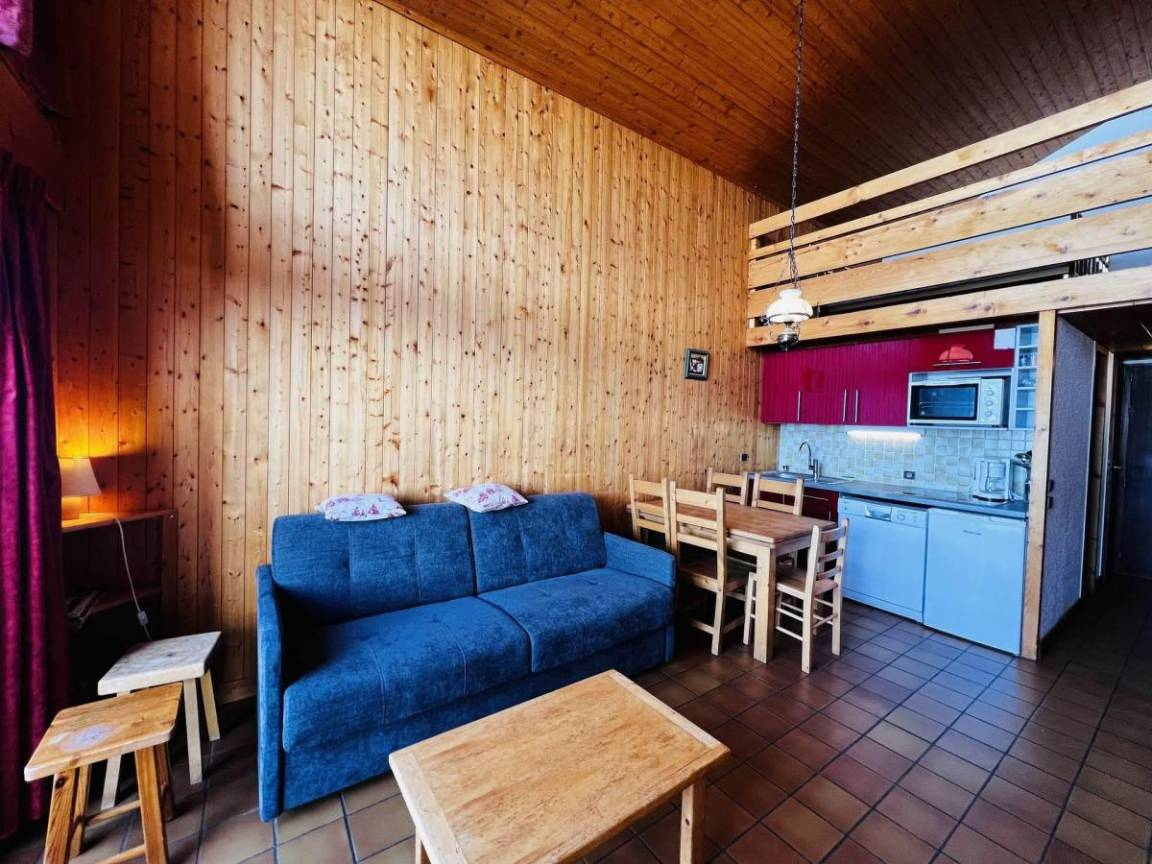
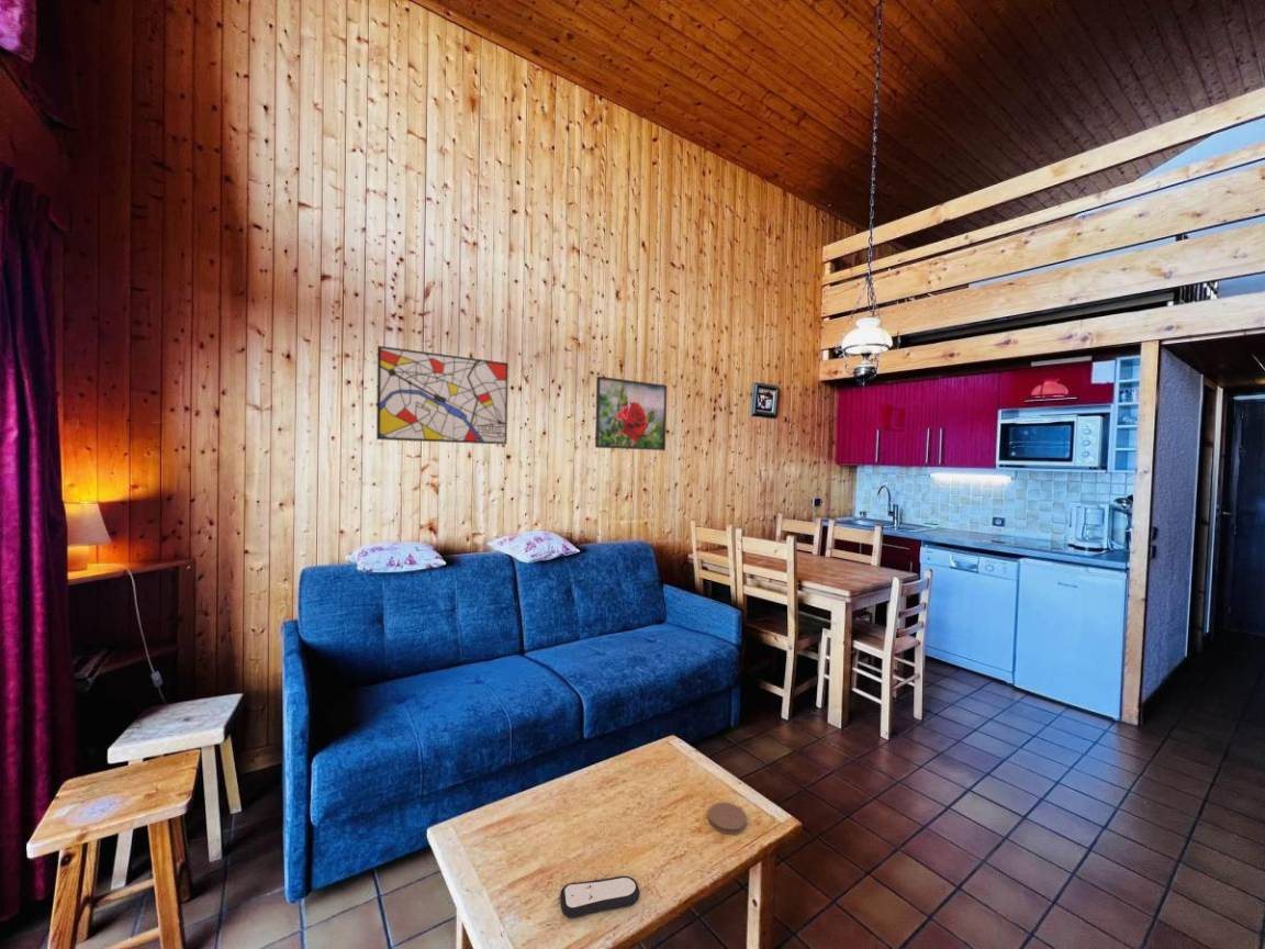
+ remote control (600, 894)
+ coaster (727, 817)
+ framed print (632, 414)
+ wall art (446, 399)
